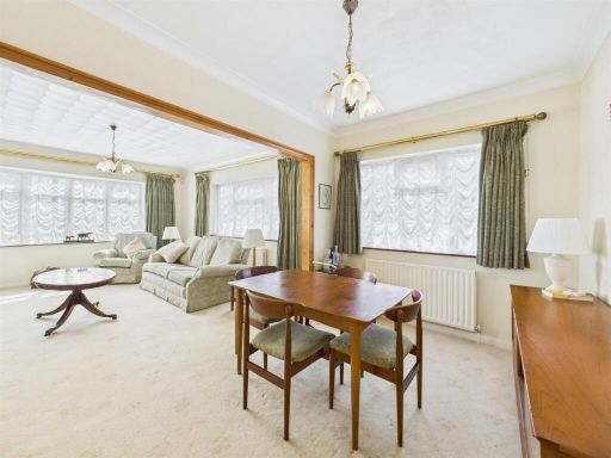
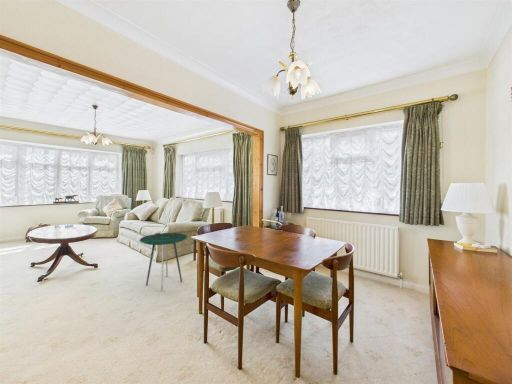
+ side table (162, 260)
